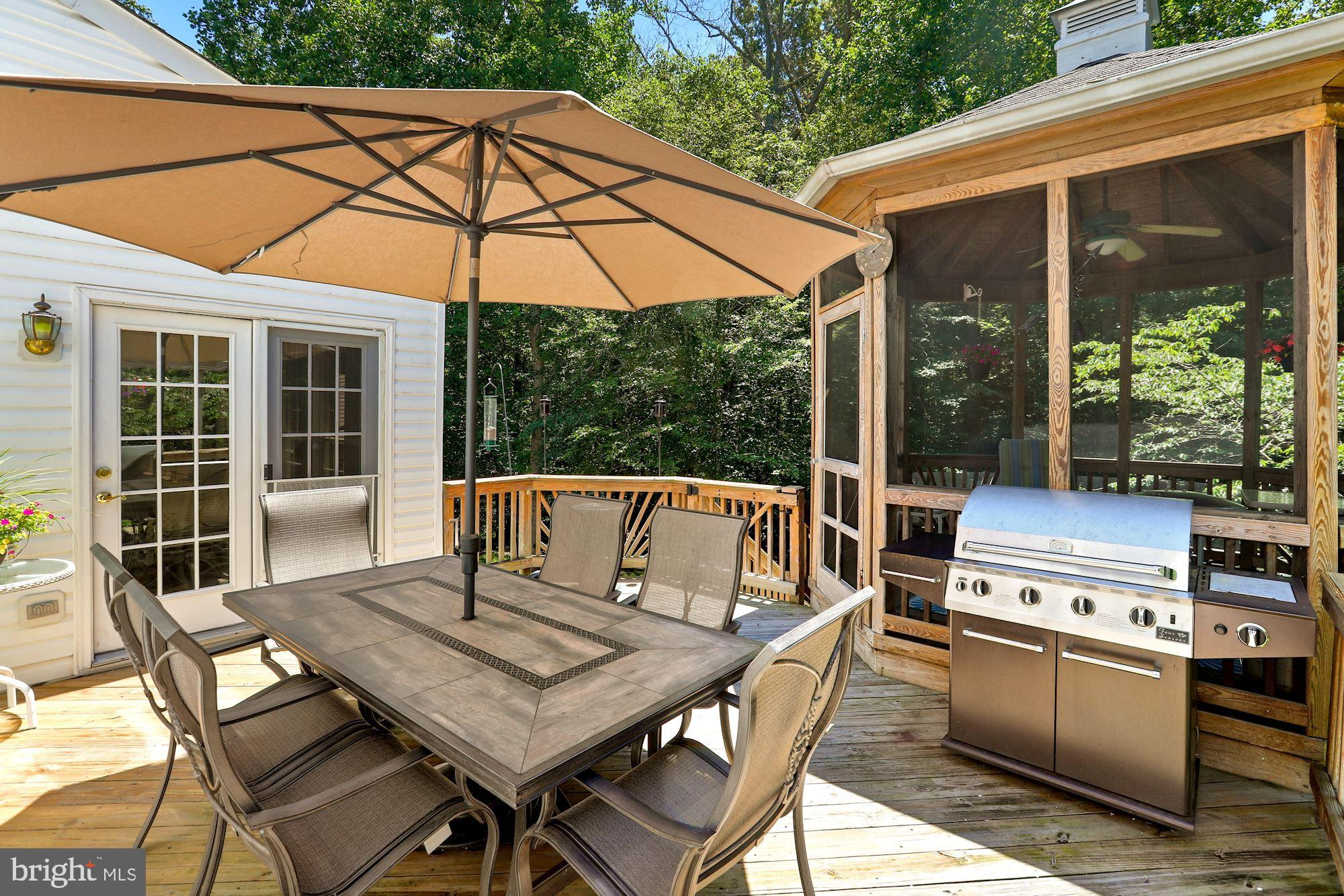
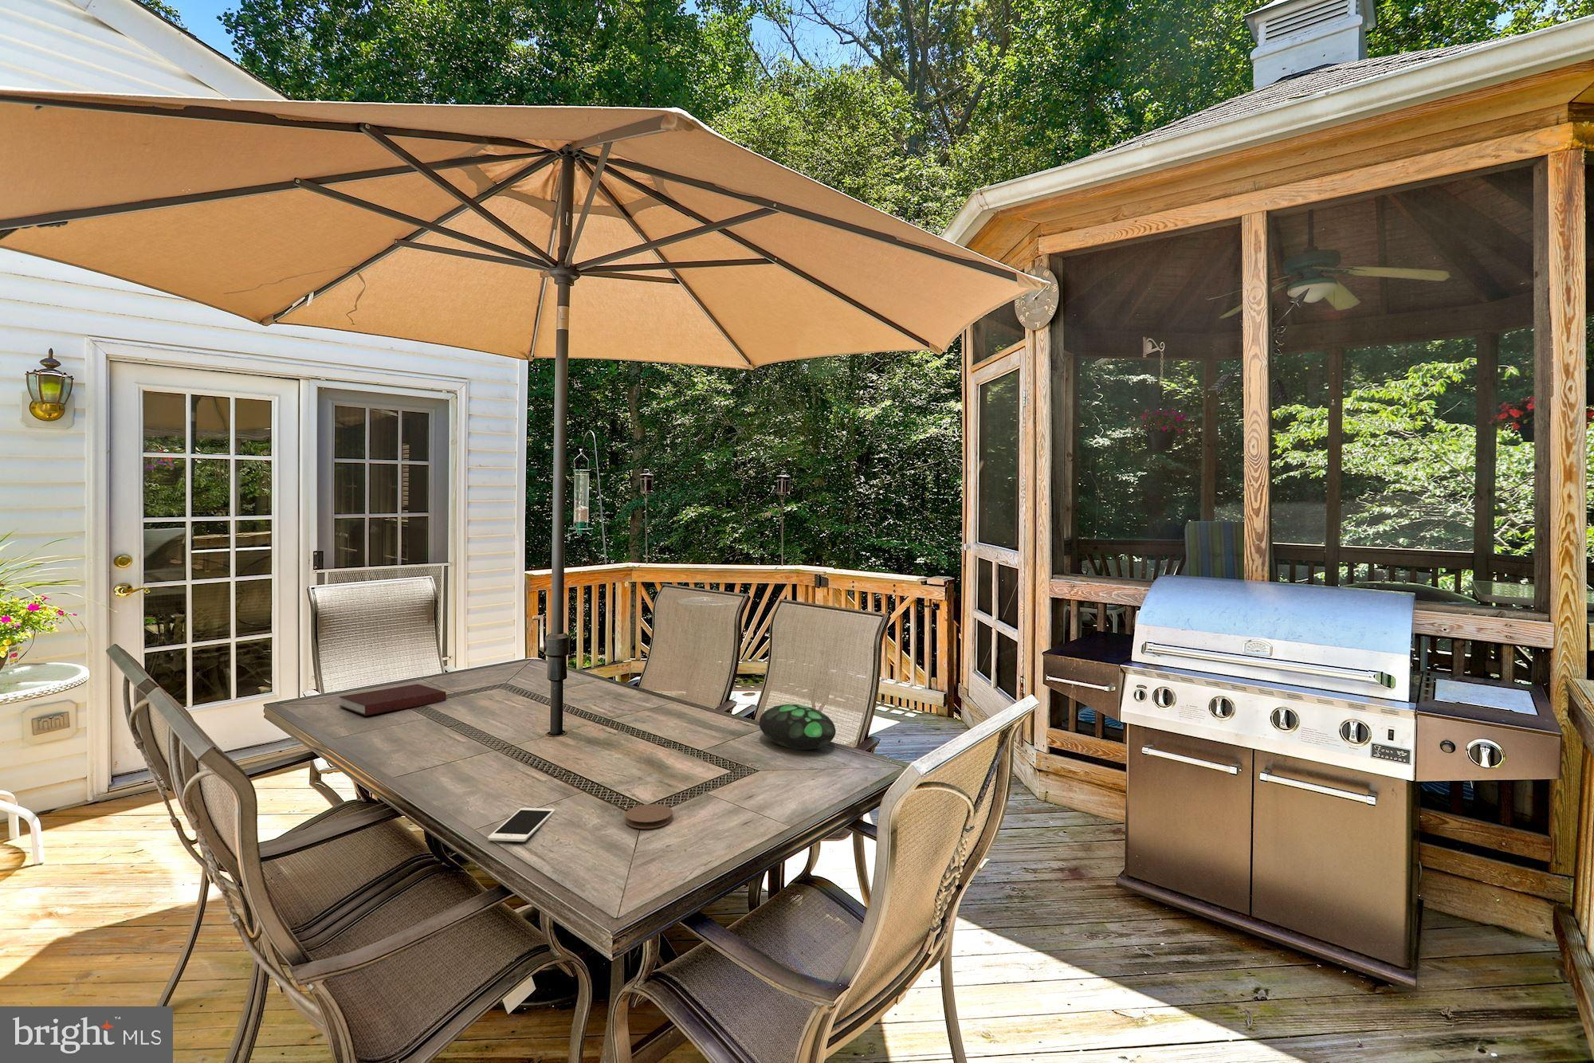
+ coaster (649, 816)
+ decorative egg (796, 726)
+ cell phone (523, 823)
+ notebook (393, 699)
